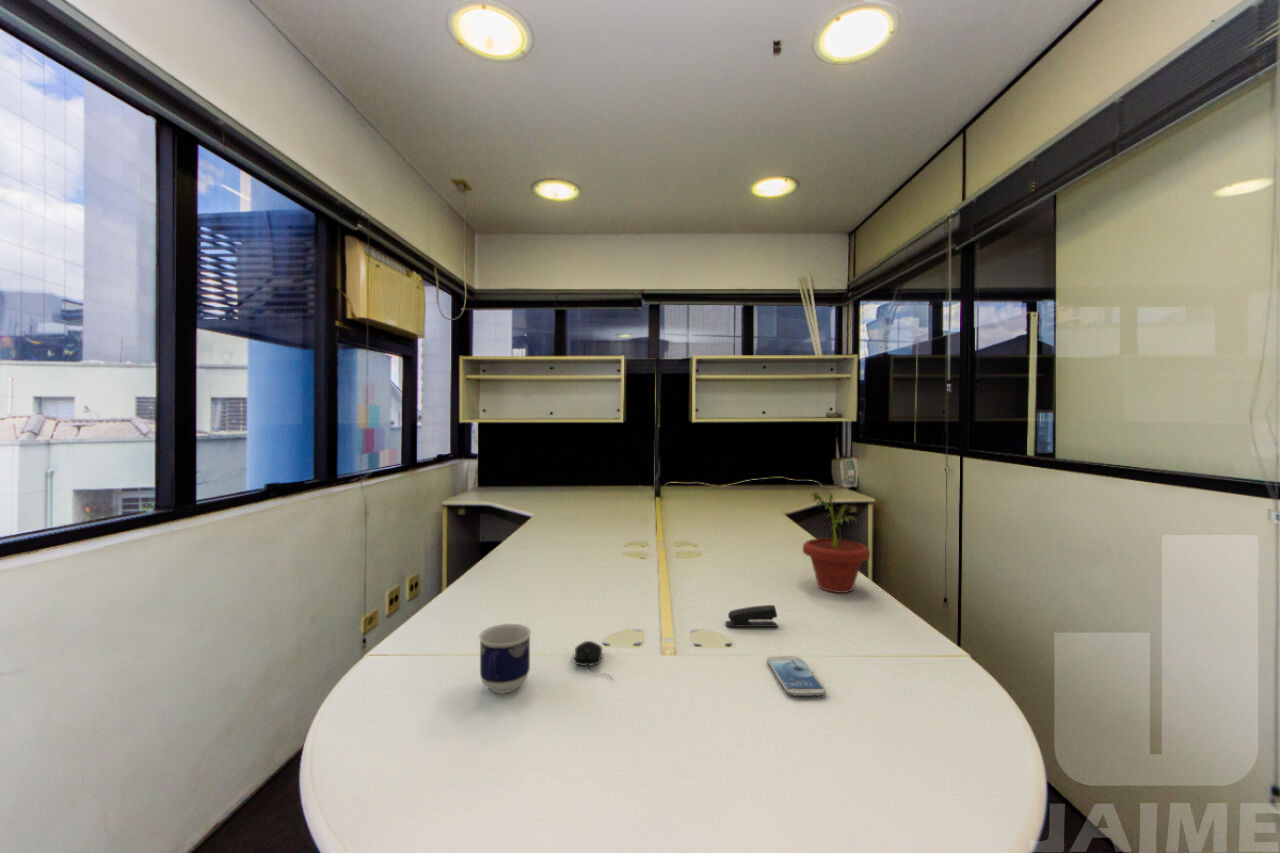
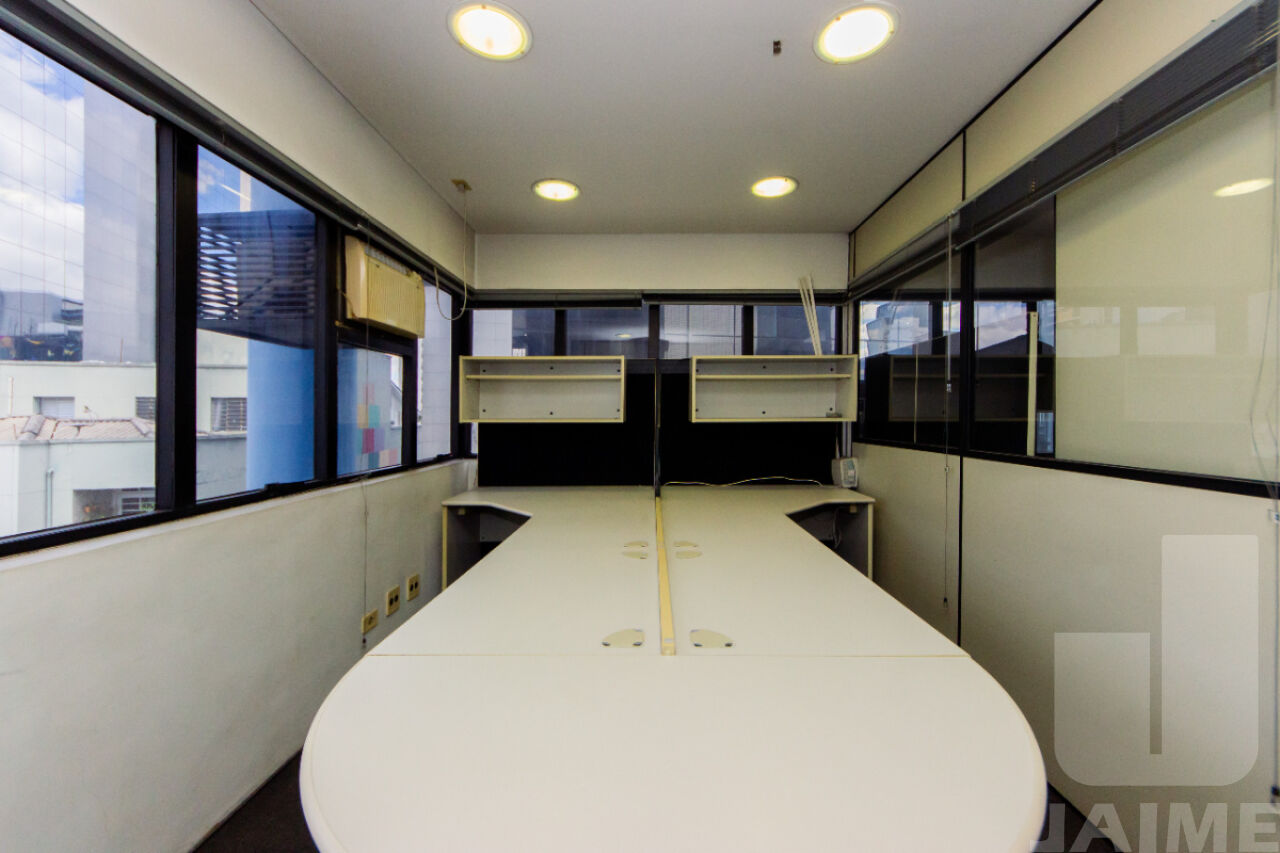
- stapler (751, 615)
- smartphone (794, 675)
- computer mouse (593, 655)
- potted plant (834, 537)
- cup (502, 663)
